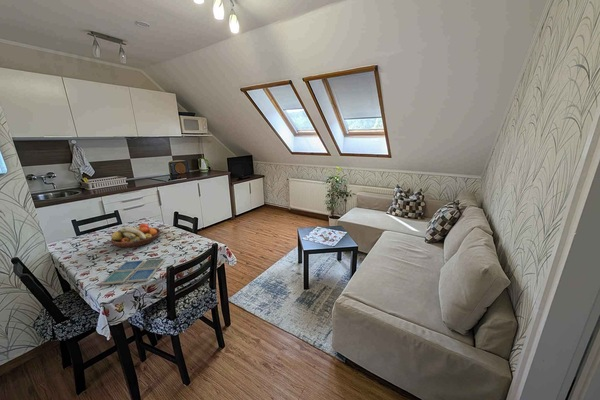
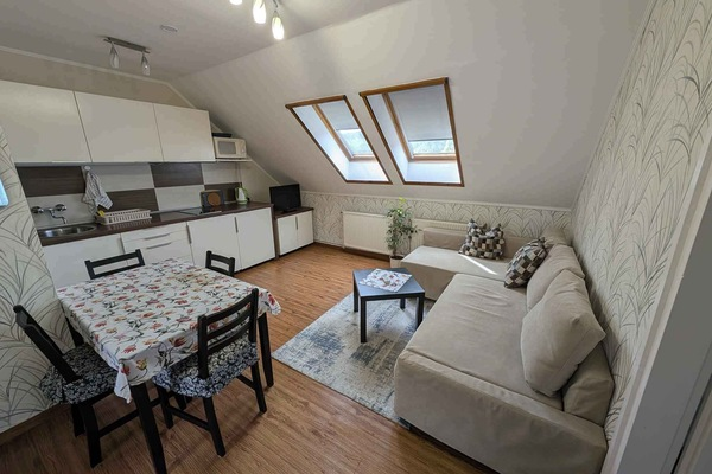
- drink coaster (135, 270)
- fruit bowl (136, 233)
